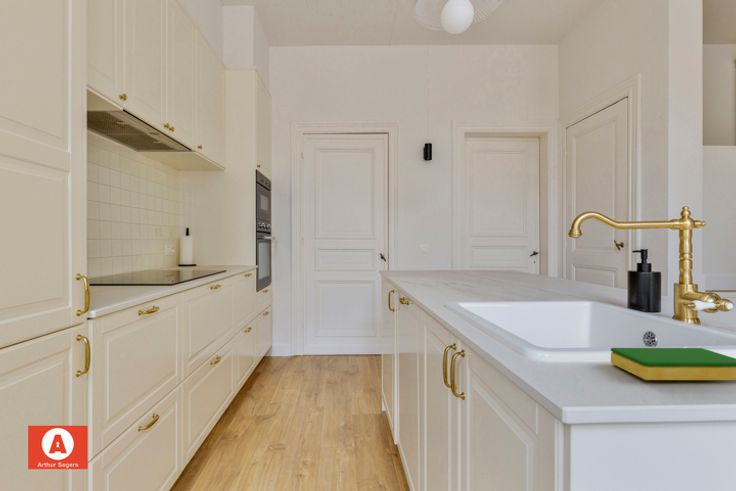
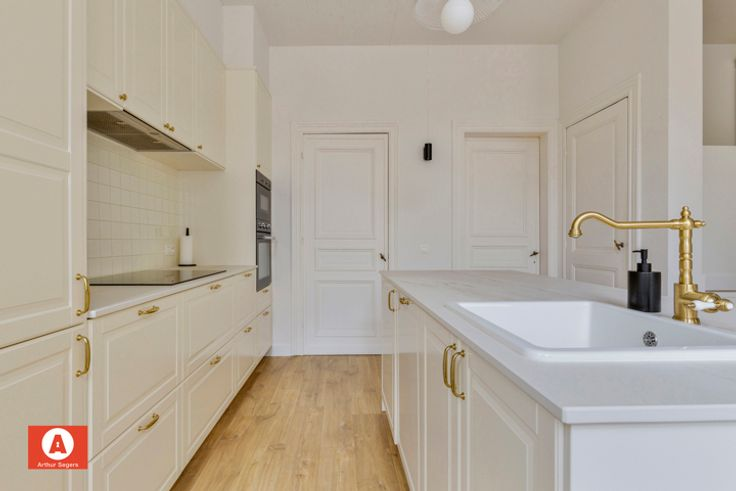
- dish sponge (675, 363)
